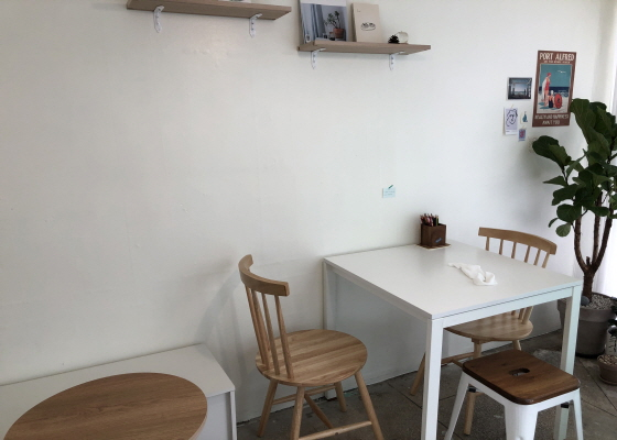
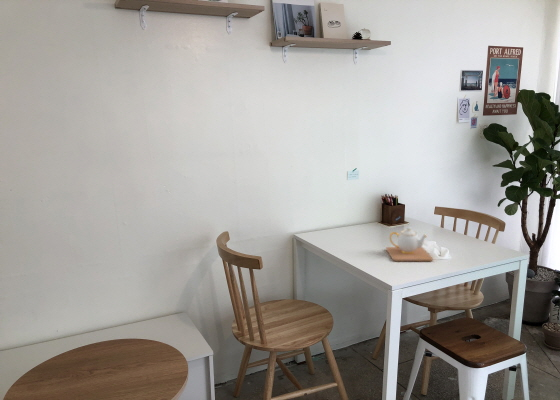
+ teapot (409, 241)
